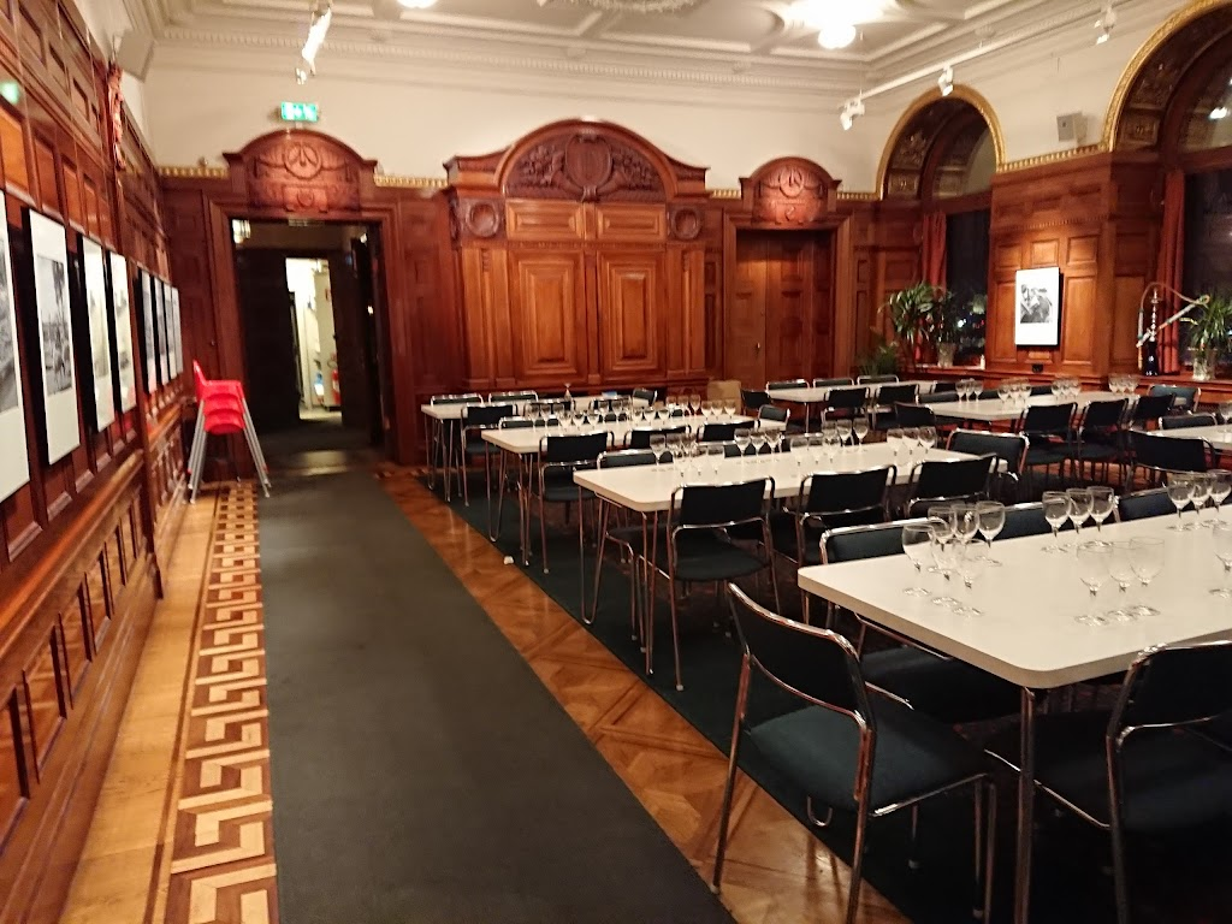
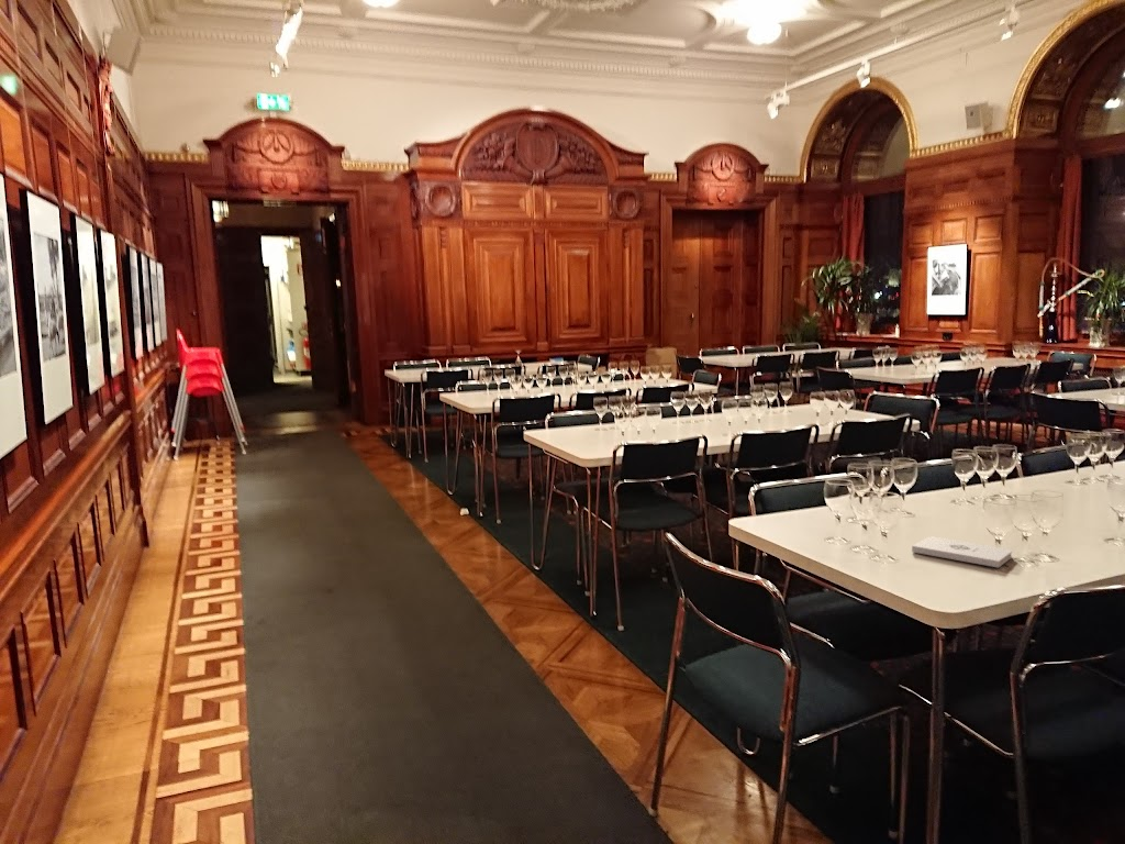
+ notepad (961, 551)
